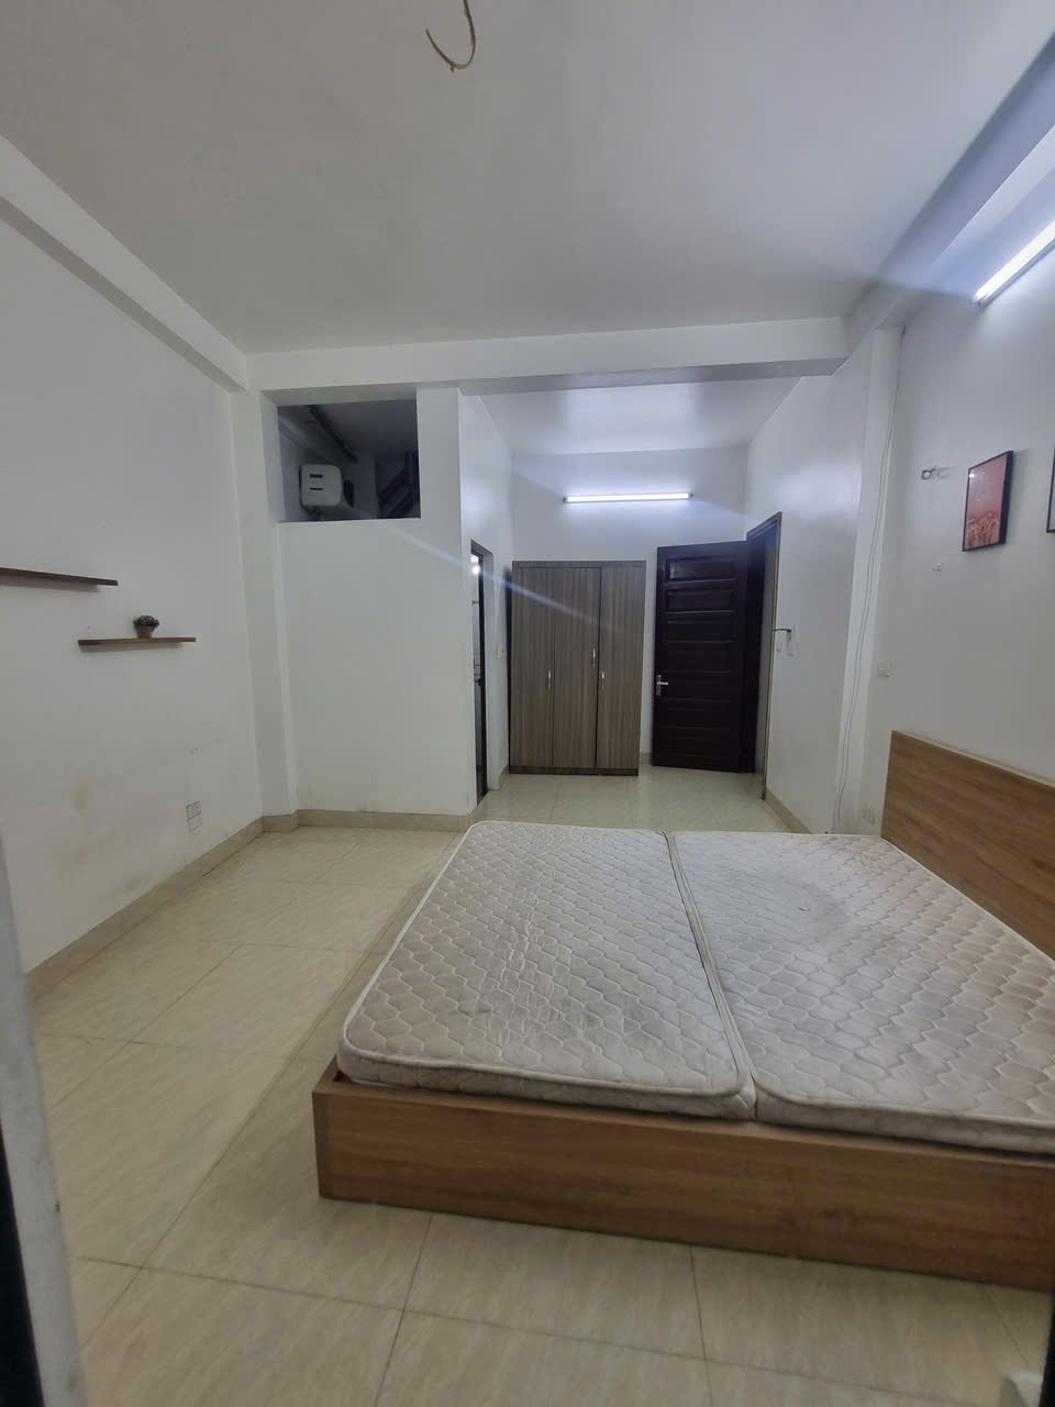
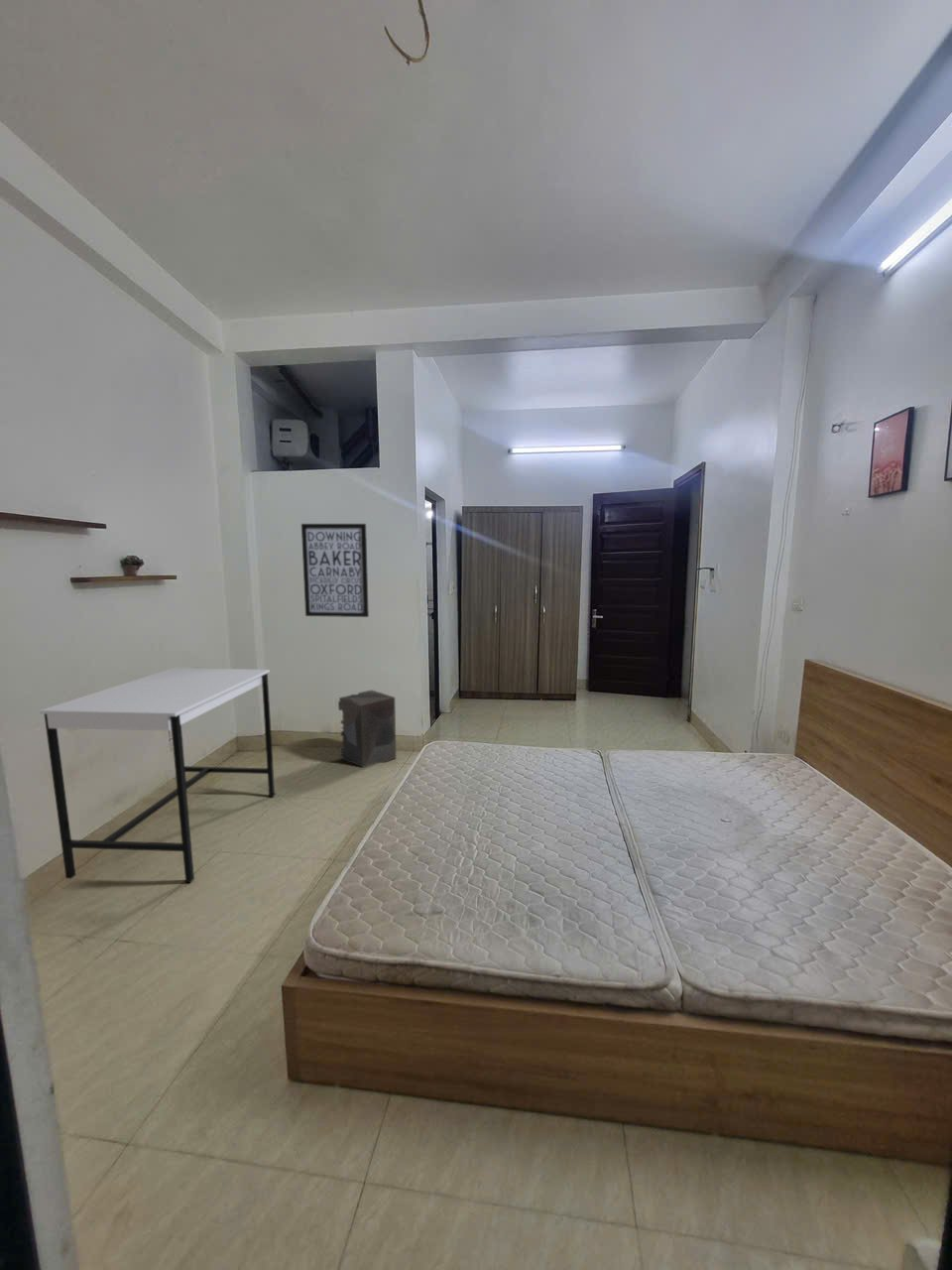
+ desk (179, 760)
+ wall art (335, 571)
+ storage bin (367, 727)
